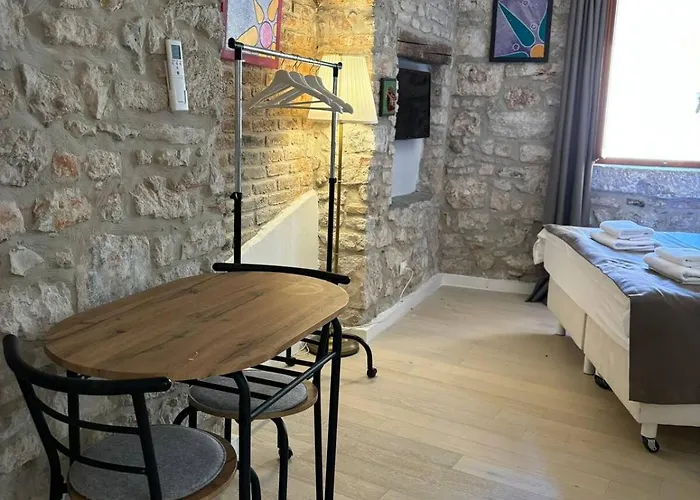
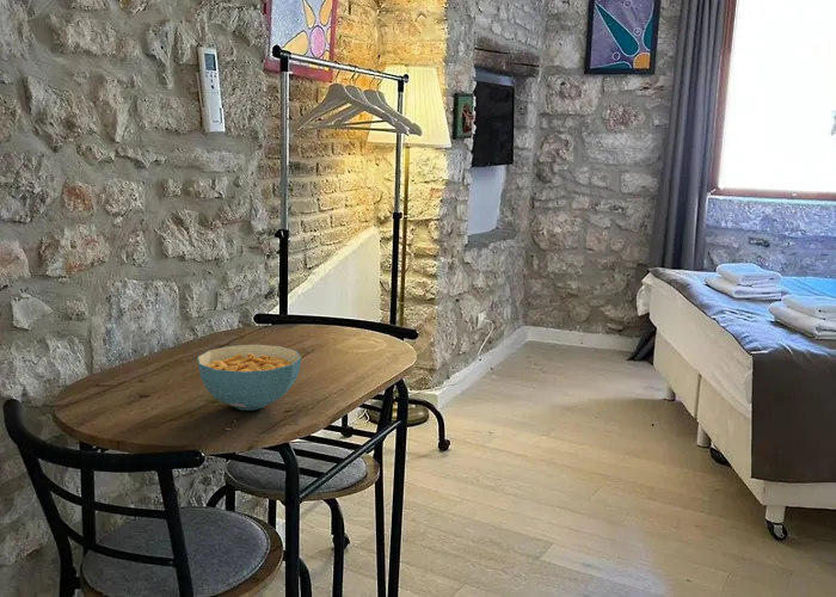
+ cereal bowl (250, 381)
